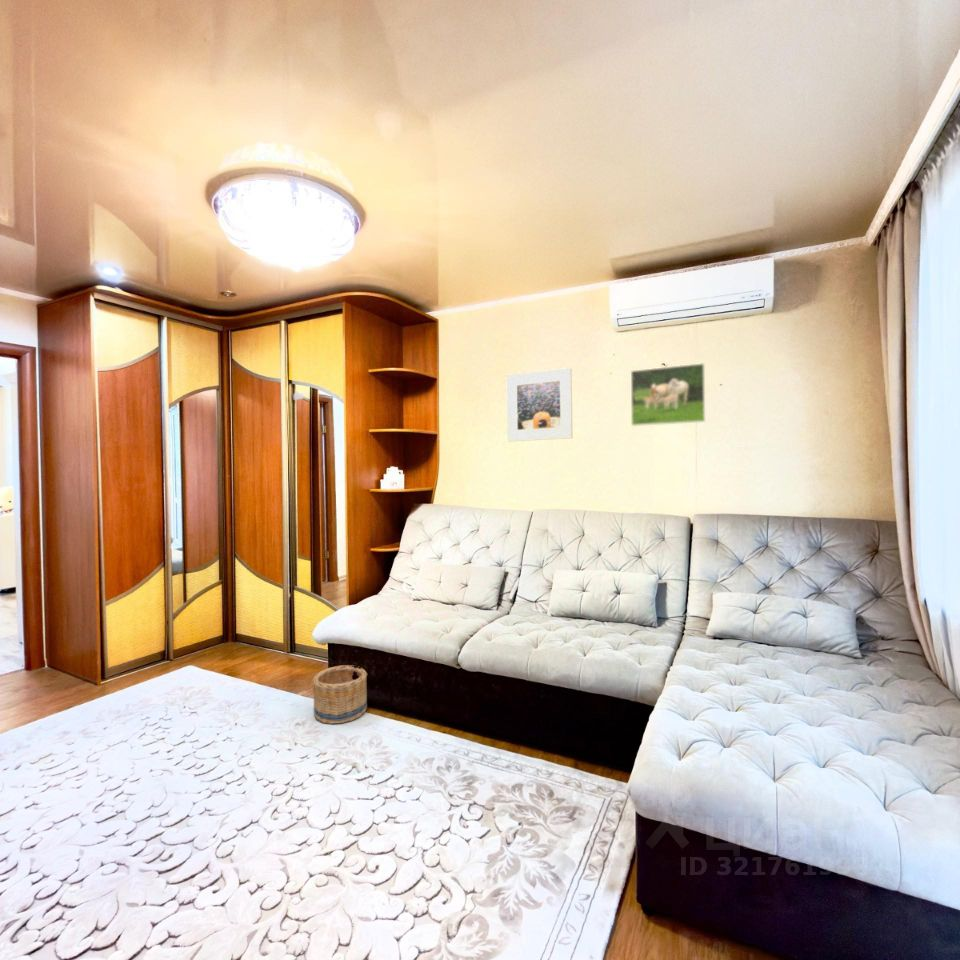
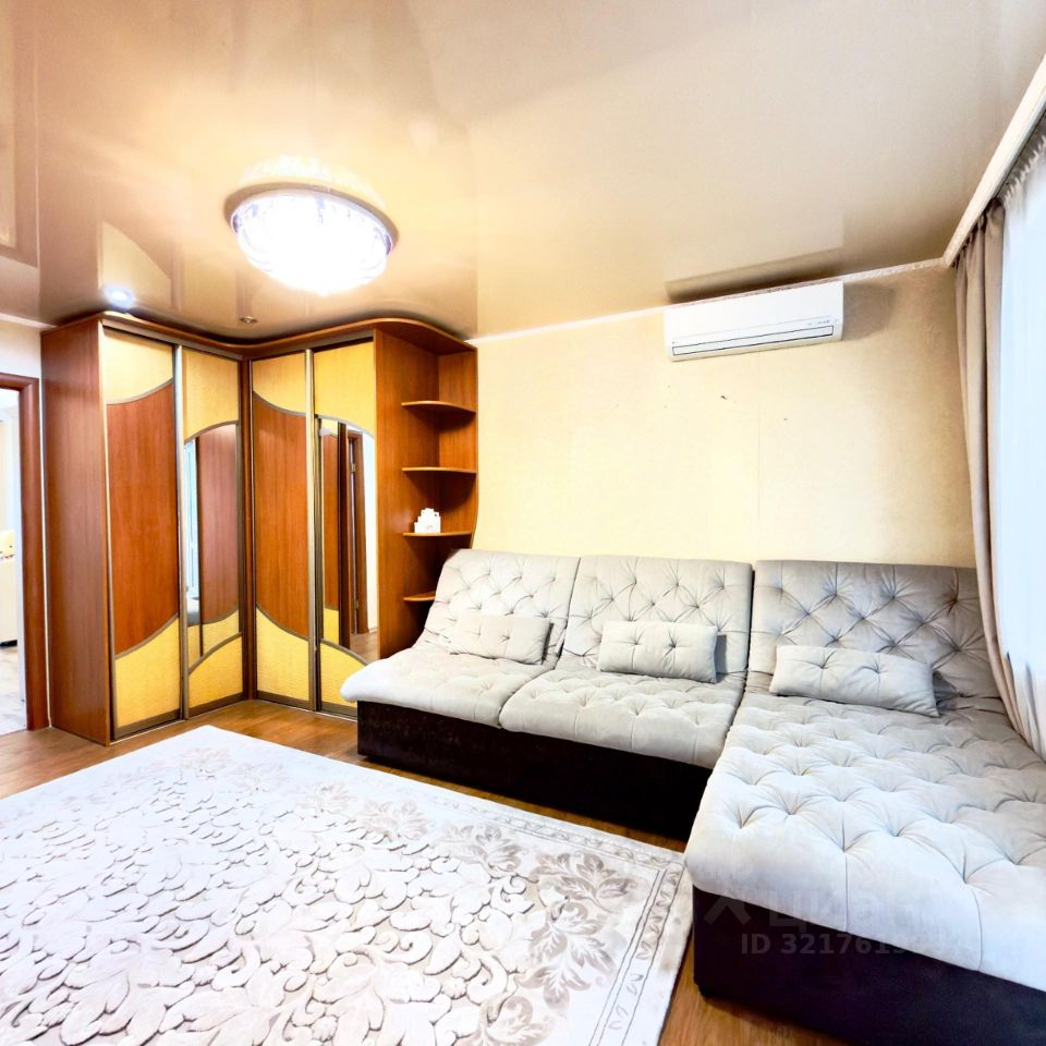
- basket (340, 693)
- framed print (666, 395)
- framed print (538, 405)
